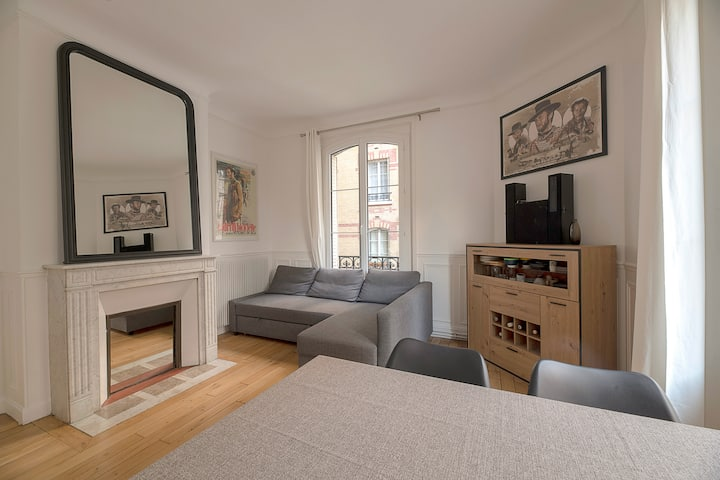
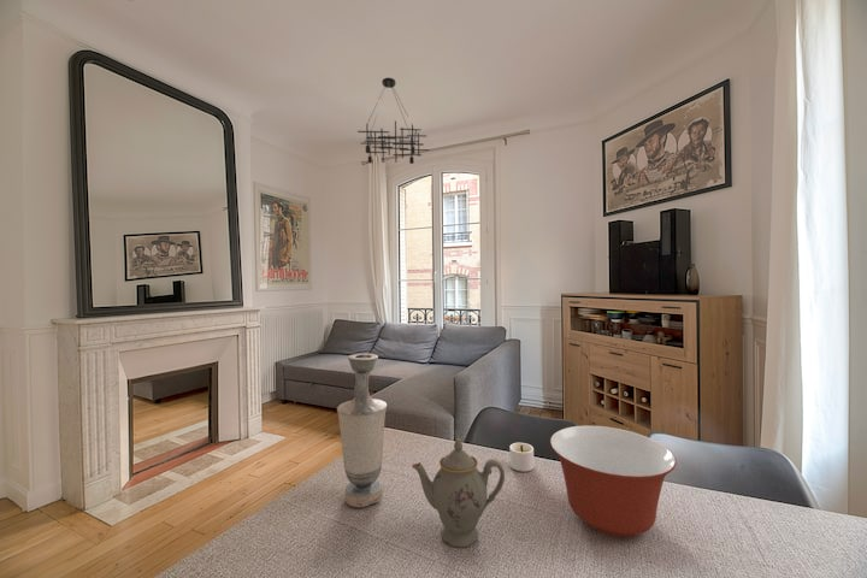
+ chinaware (458, 486)
+ chandelier (395, 120)
+ mixing bowl (609, 482)
+ vase (362, 426)
+ candle (515, 455)
